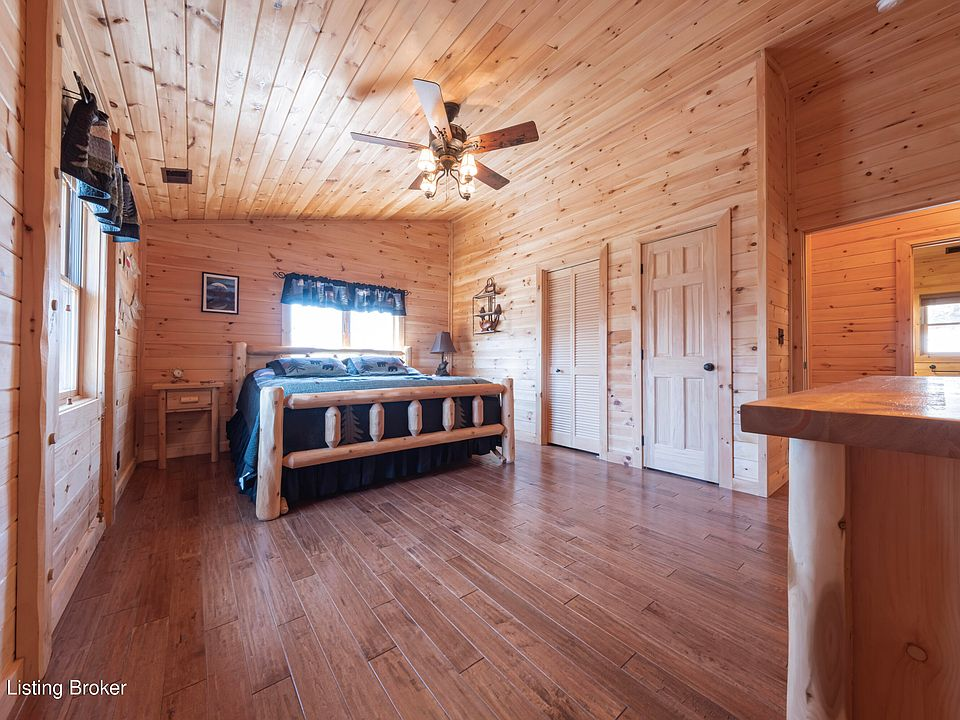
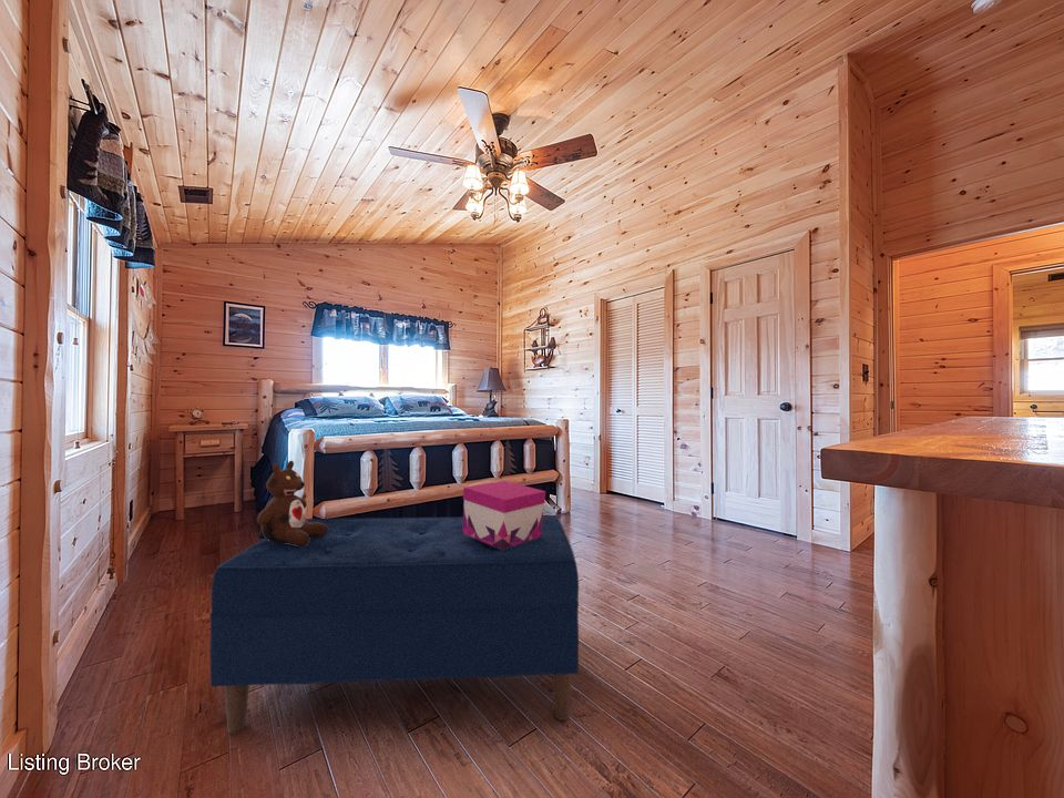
+ decorative box (501, 513)
+ teddy bear (294, 501)
+ bench (417, 606)
